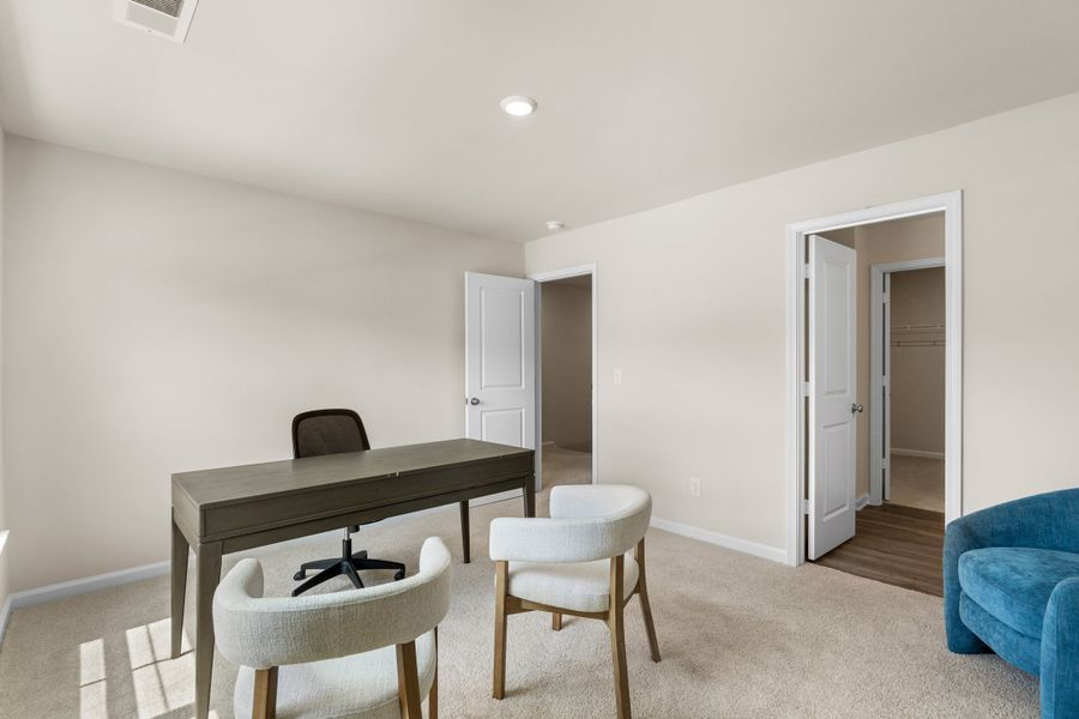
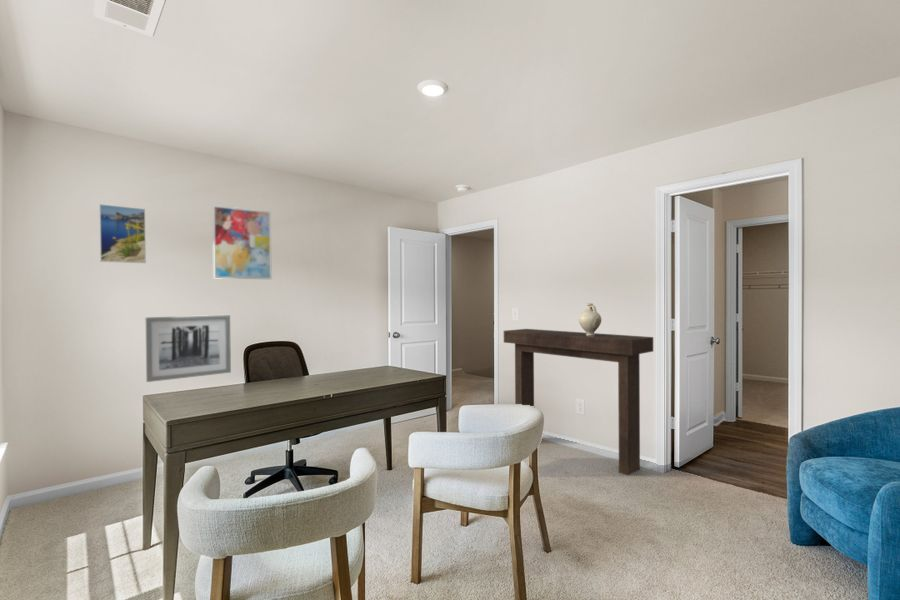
+ decorative vase (589, 319)
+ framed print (123, 234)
+ wall art (243, 243)
+ wall art (190, 346)
+ console table (576, 357)
